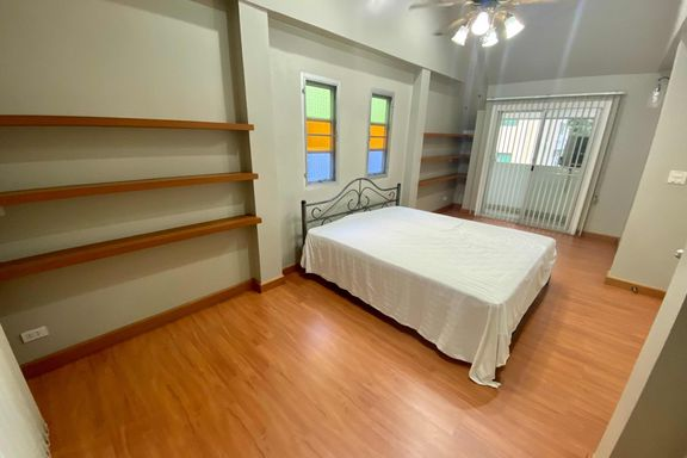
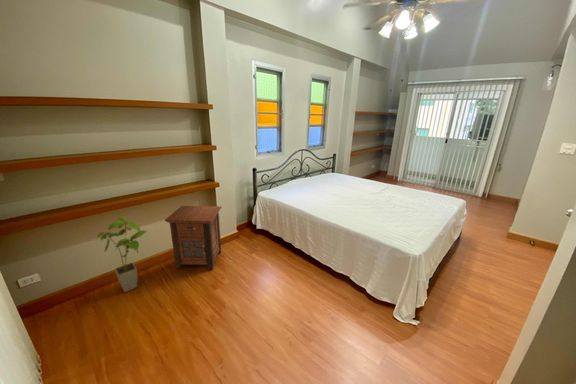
+ nightstand (197, 237)
+ house plant (128, 252)
